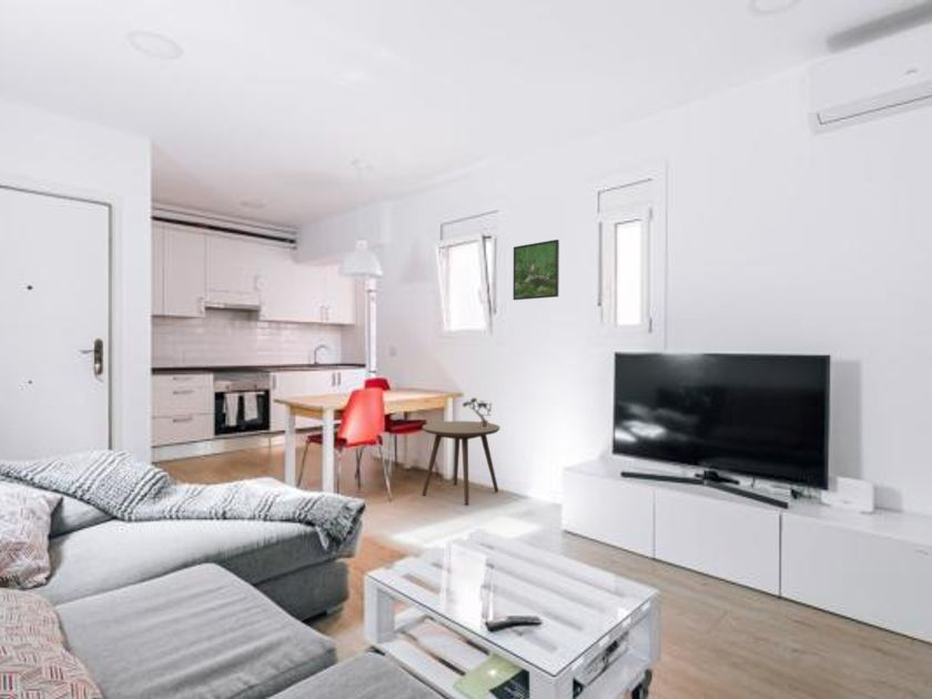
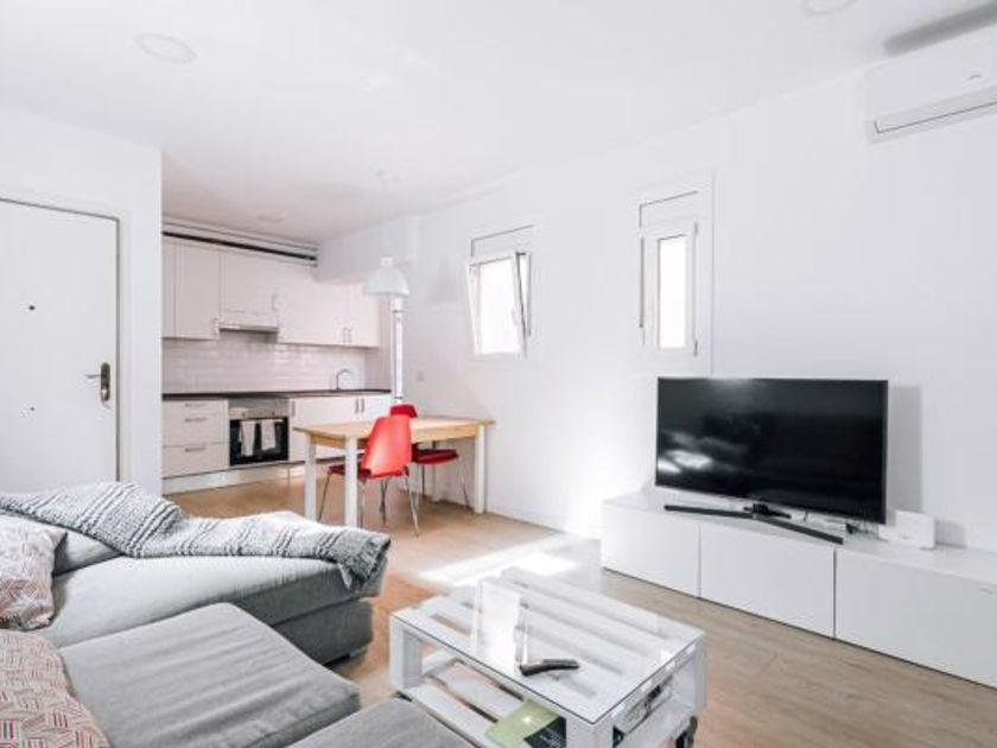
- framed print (535, 271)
- potted plant (475, 411)
- side table (463, 459)
